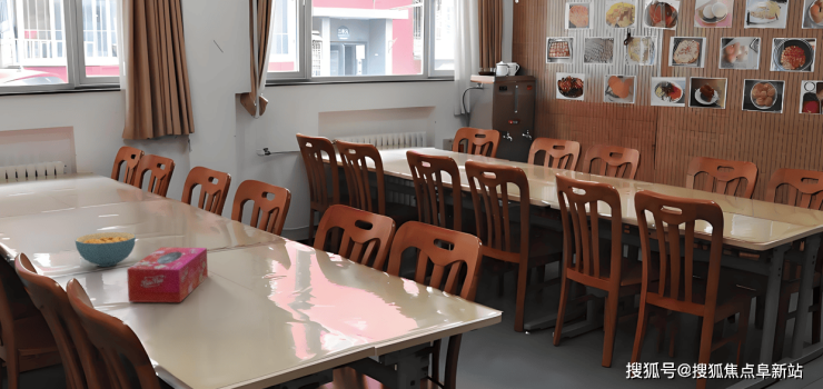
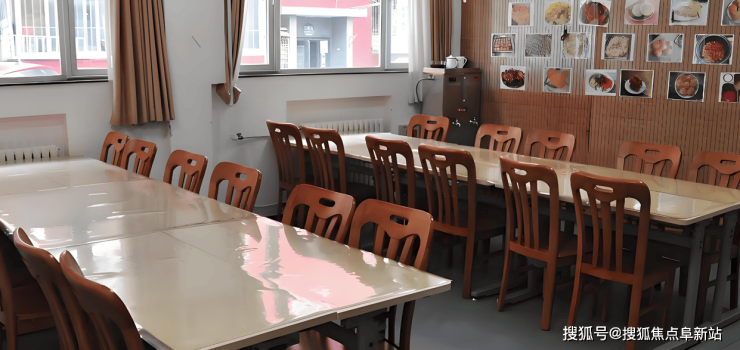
- tissue box (169, 272)
- cereal bowl (106, 250)
